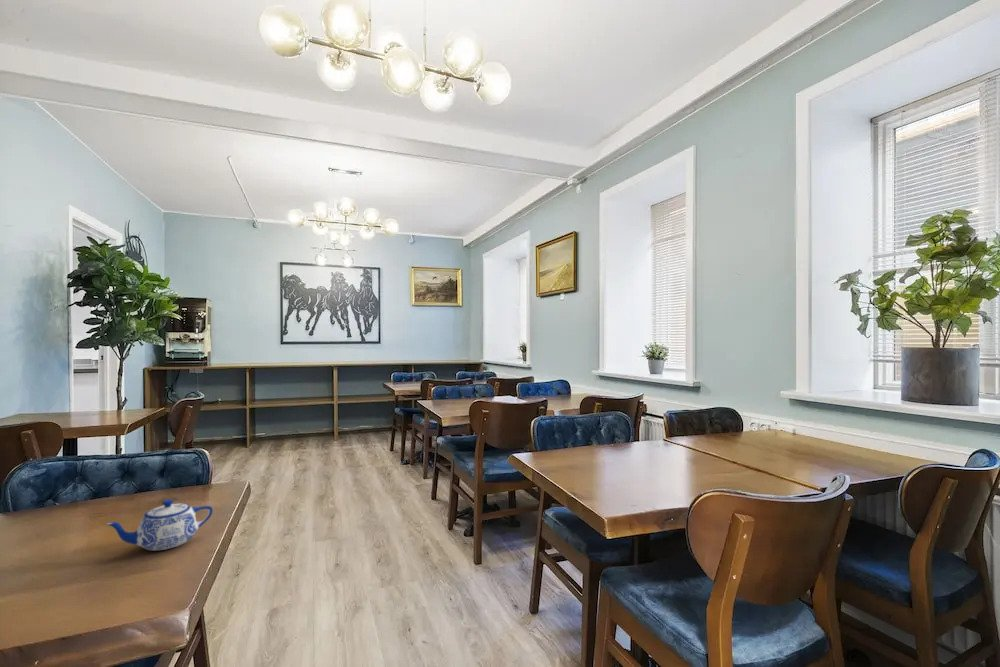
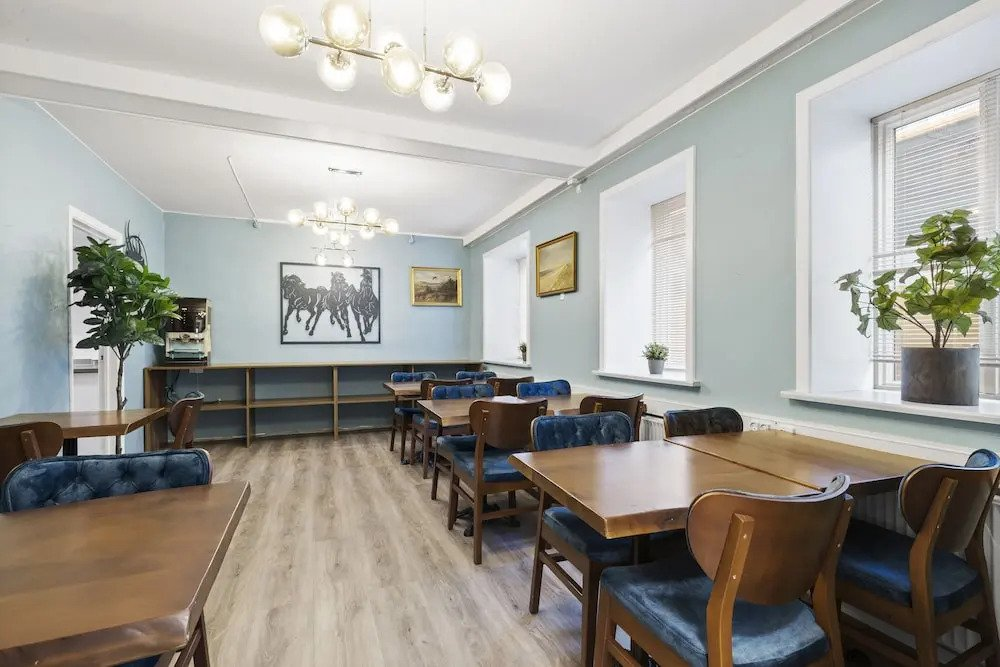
- teapot (162, 522)
